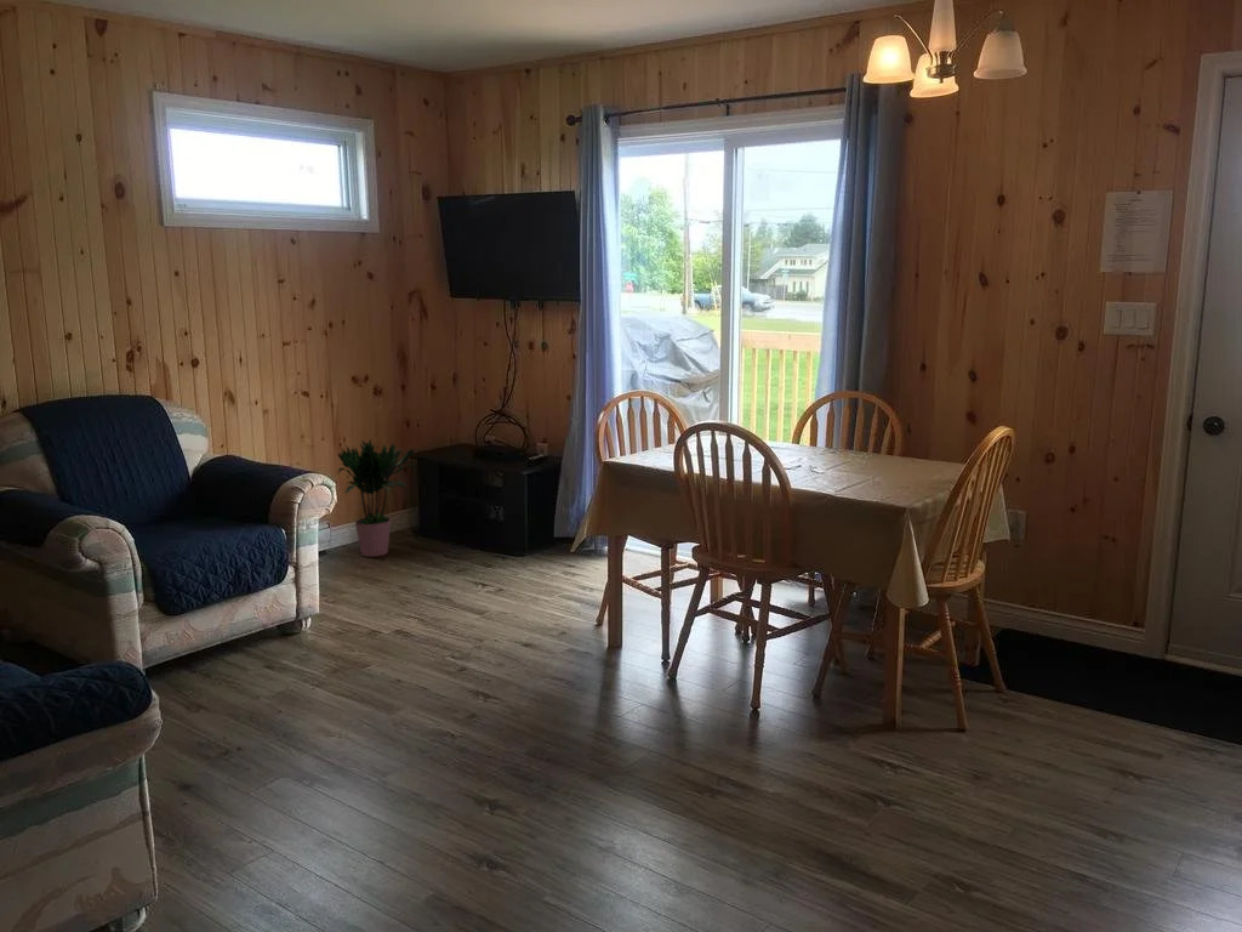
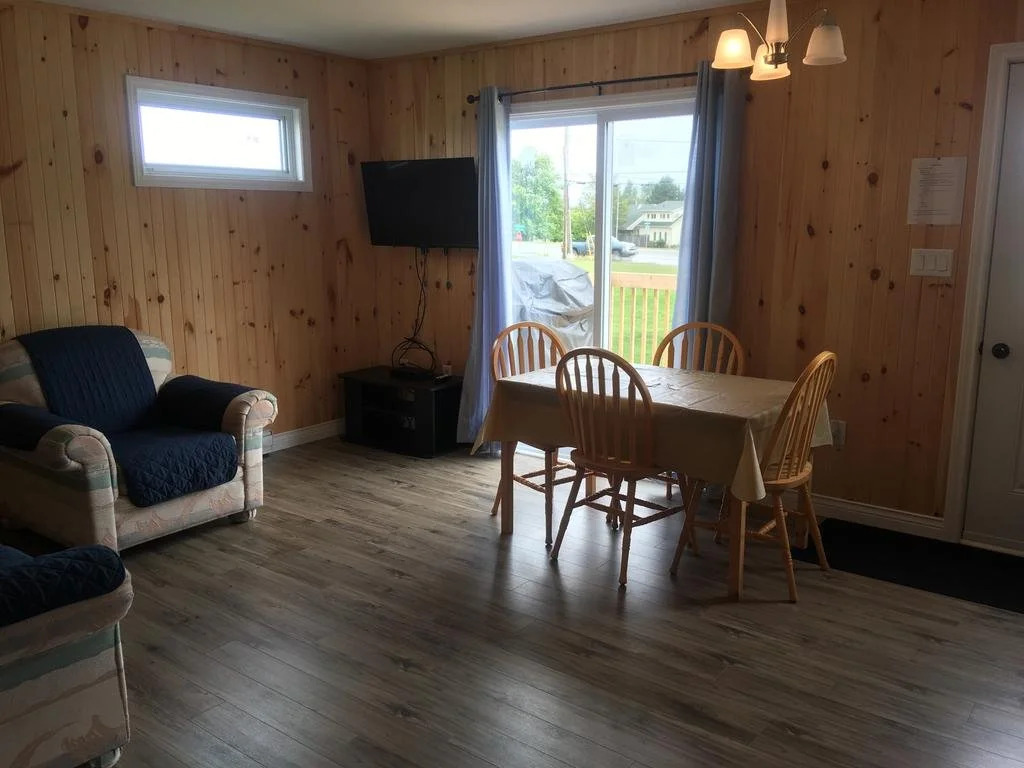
- potted plant (371, 494)
